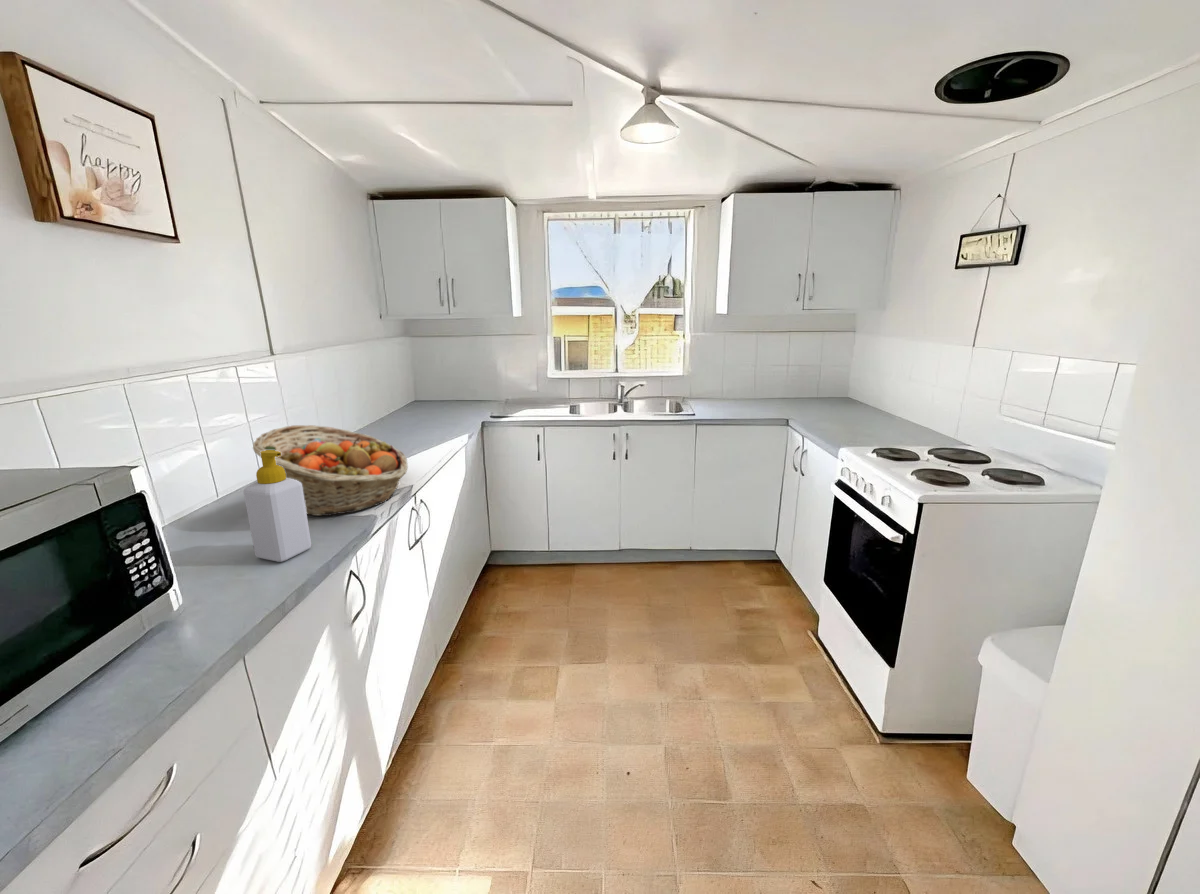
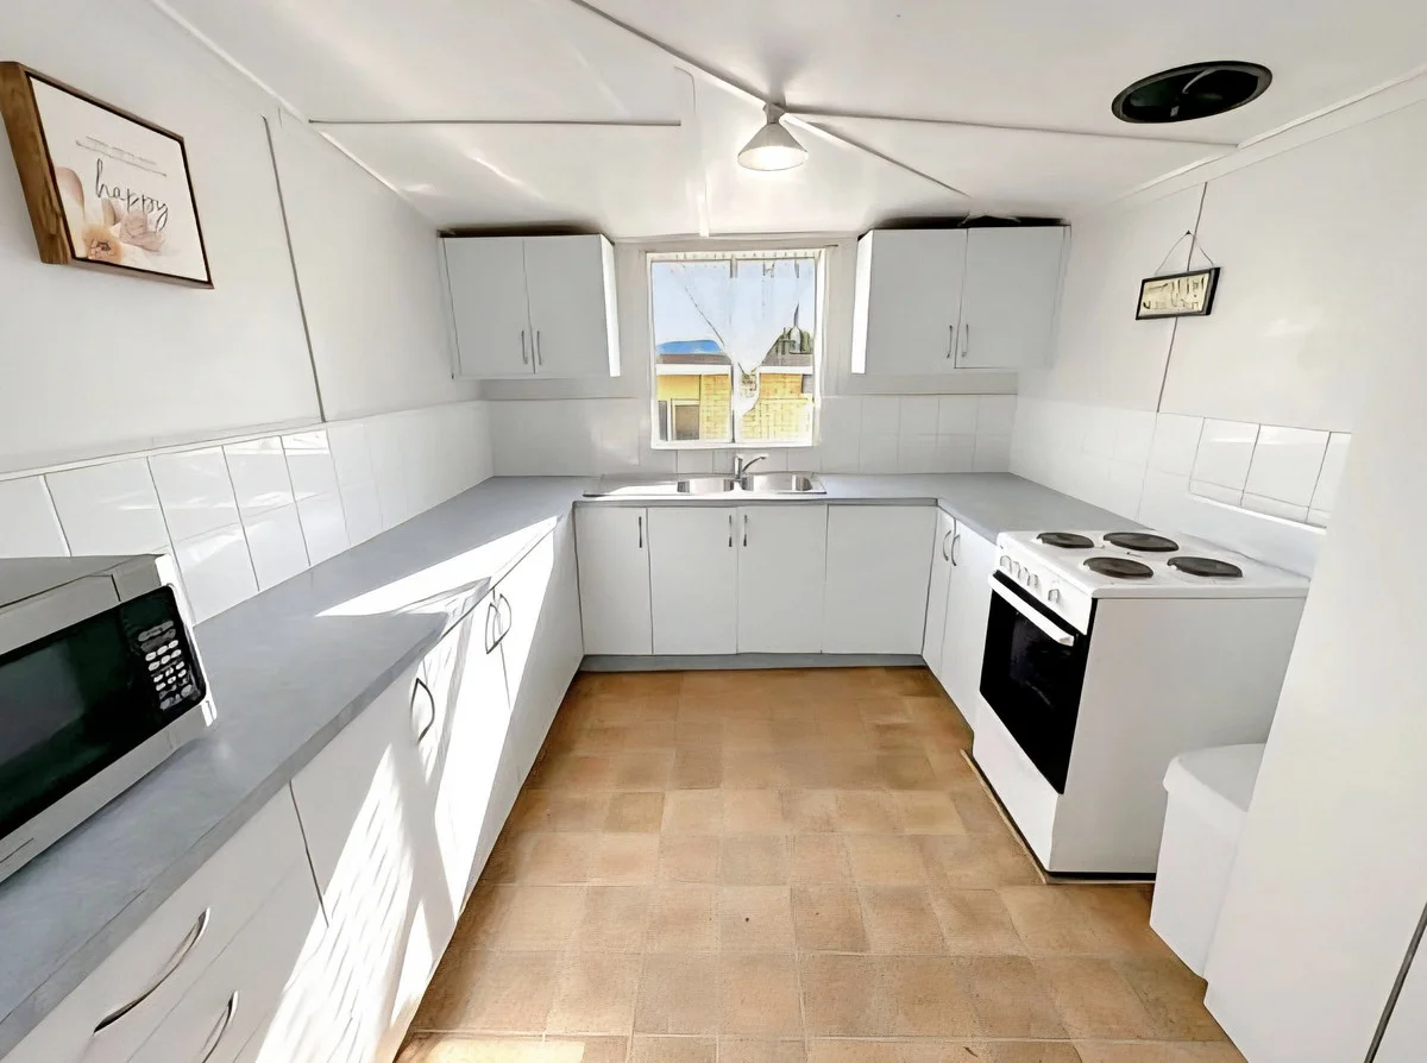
- fruit basket (338, 463)
- soap bottle (276, 503)
